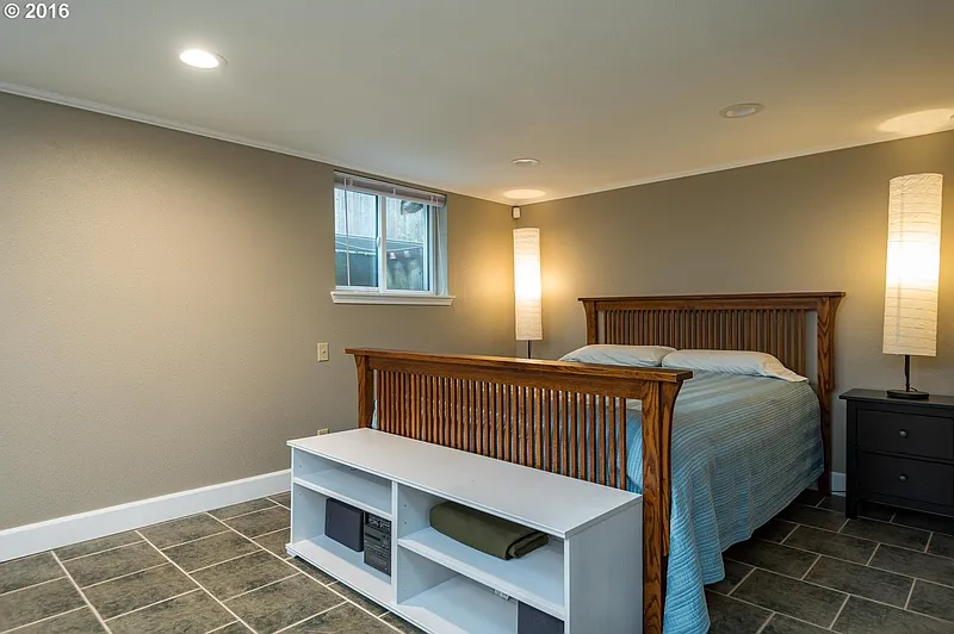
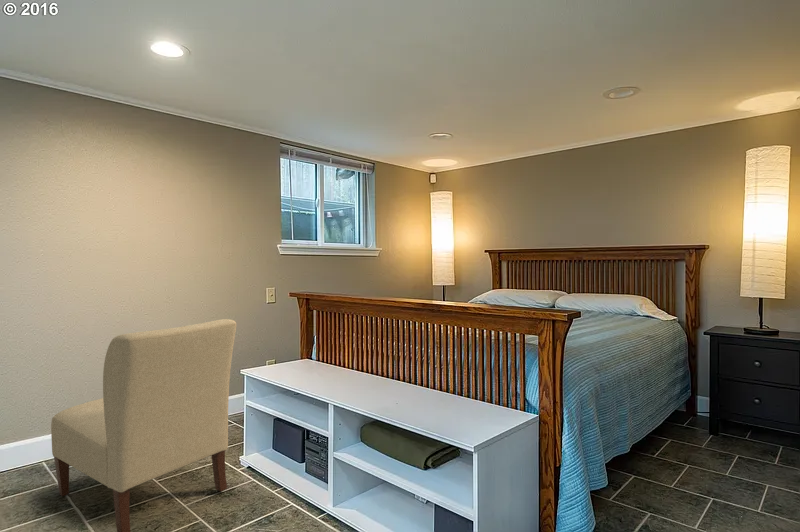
+ chair (144, 408)
